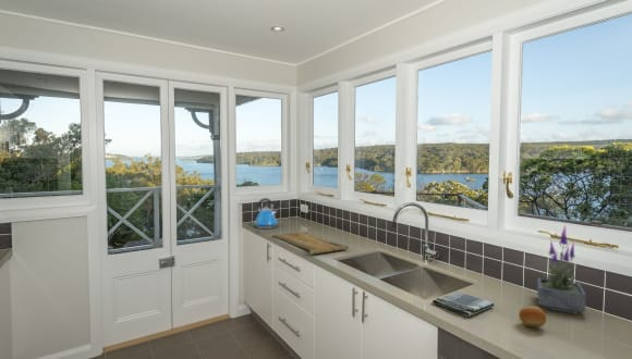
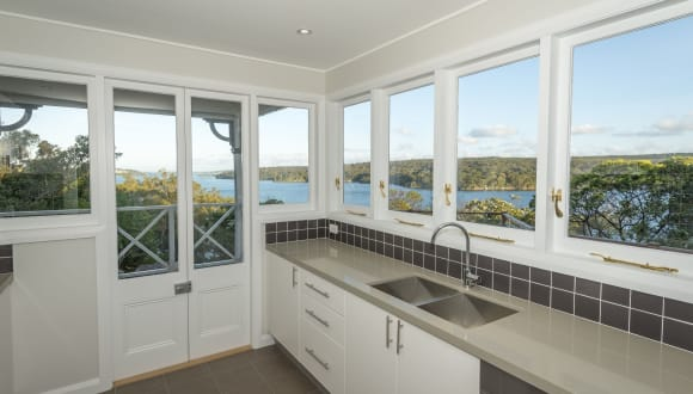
- fruit (532, 317)
- kettle (265, 212)
- potted plant (560, 265)
- cutting board (307, 242)
- dish towel (462, 301)
